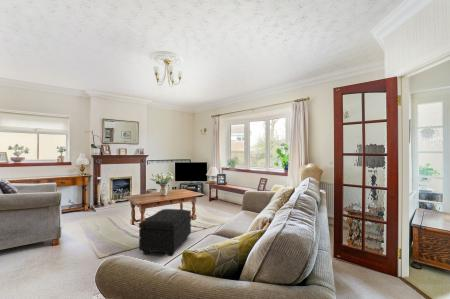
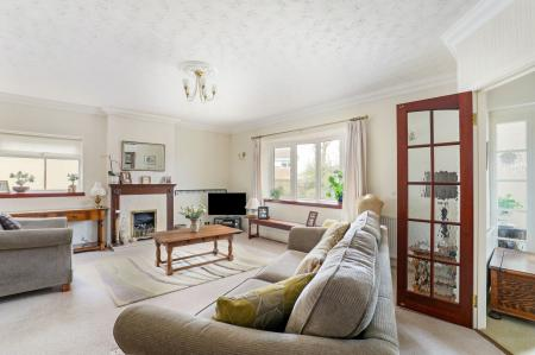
- footstool (167, 229)
